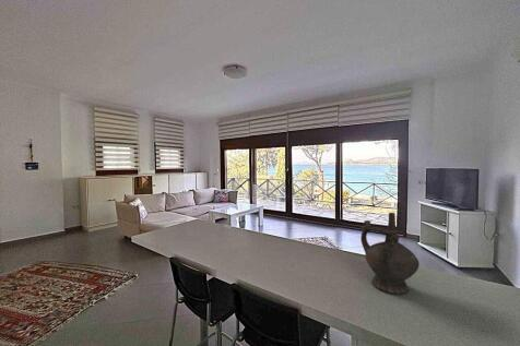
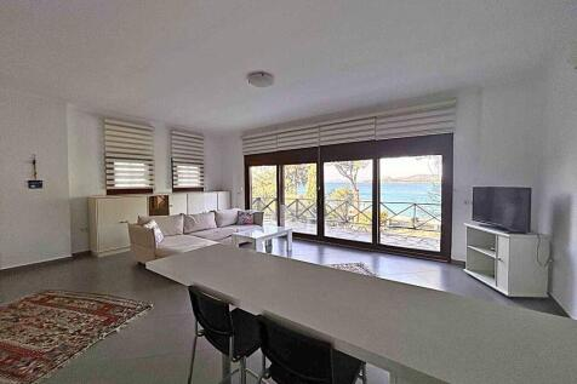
- ceremonial vessel (387, 249)
